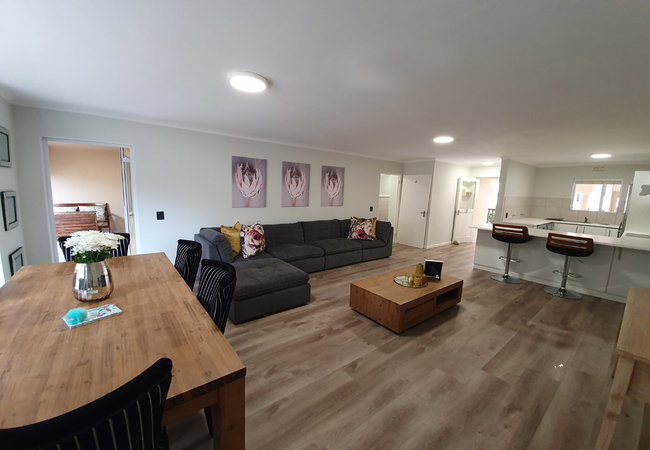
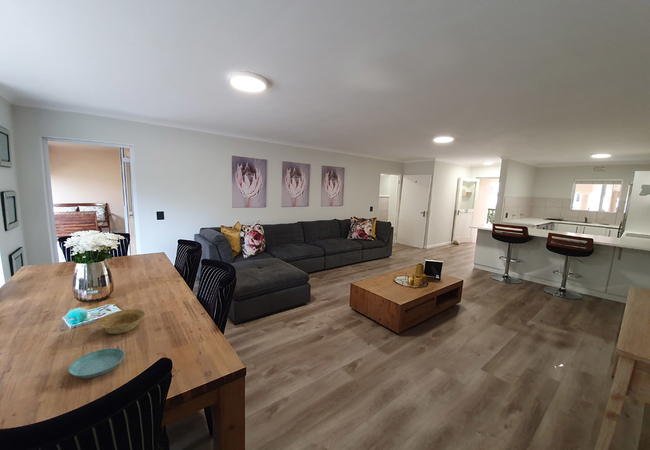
+ bowl (122, 323)
+ saucer (98, 364)
